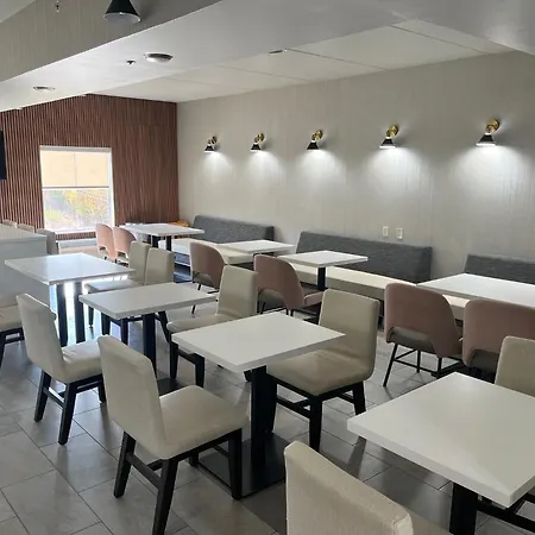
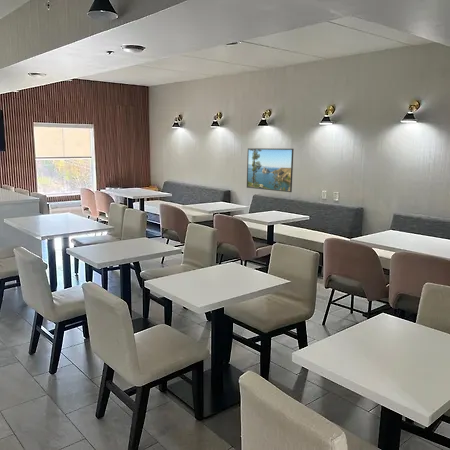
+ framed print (268, 169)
